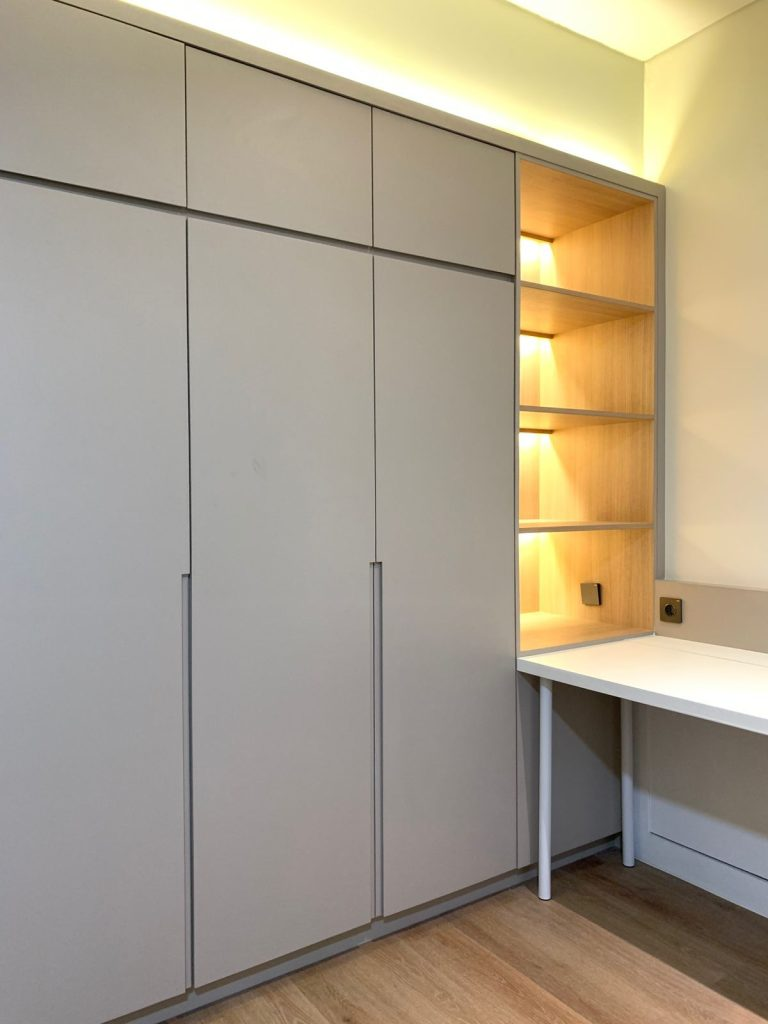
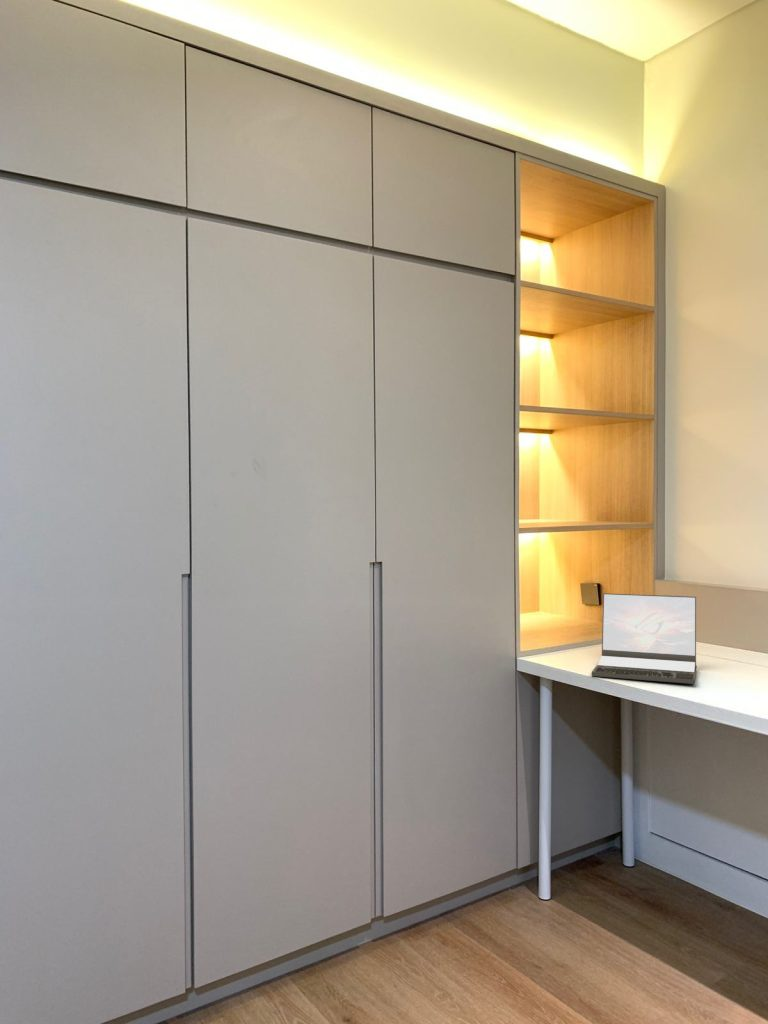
+ laptop (645, 635)
